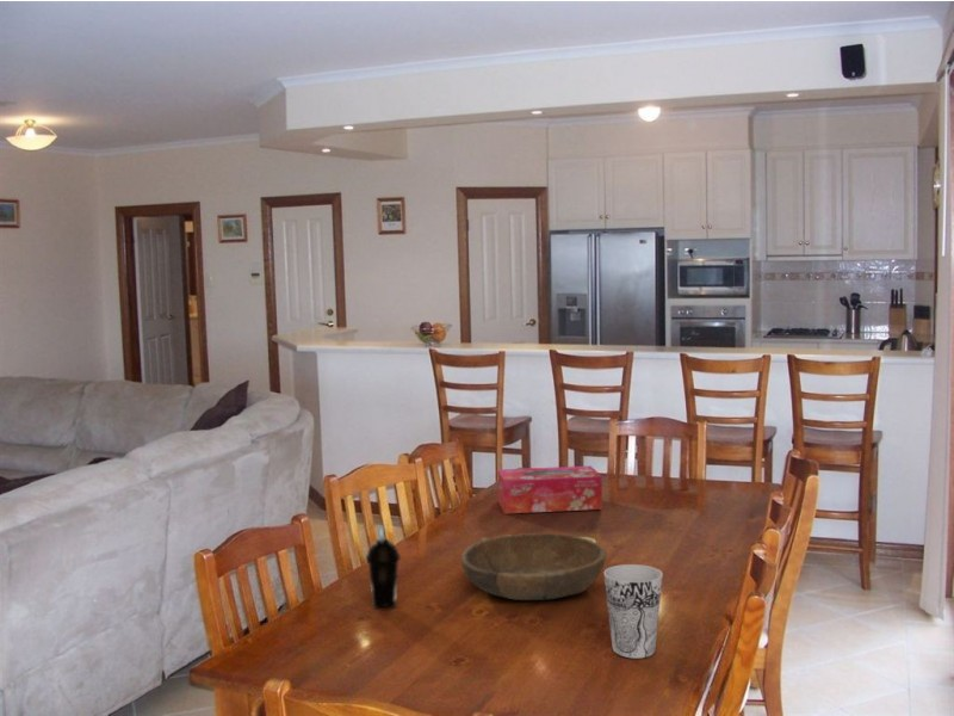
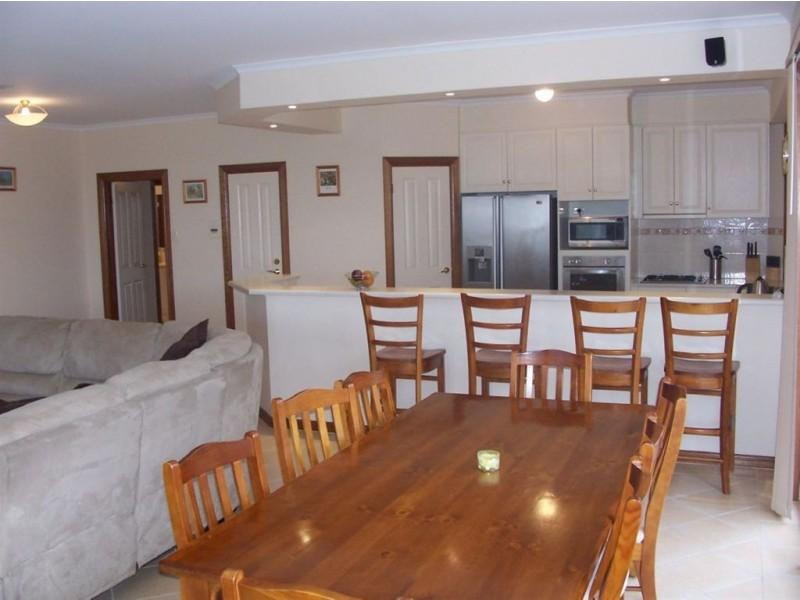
- tissue box (549, 488)
- bowl (533, 568)
- cup (633, 611)
- cup (383, 566)
